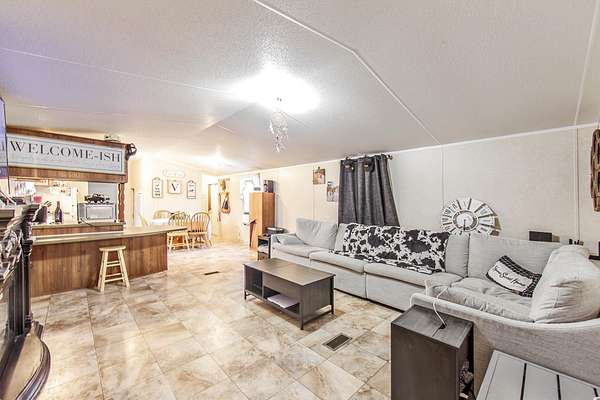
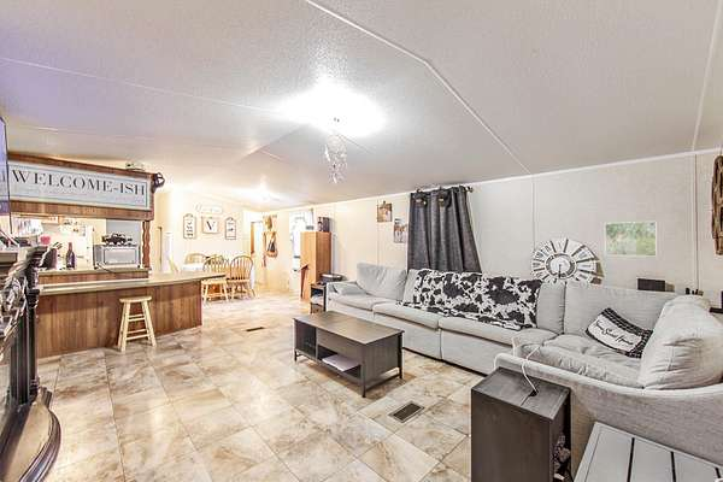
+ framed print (629, 239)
